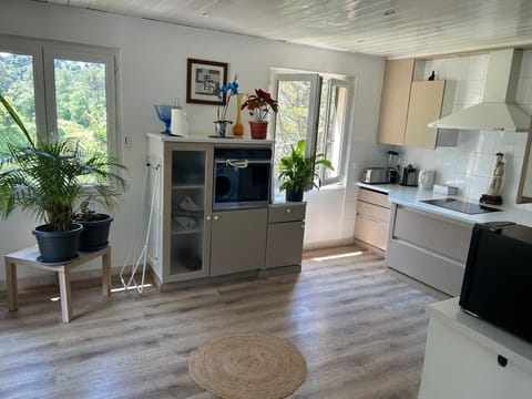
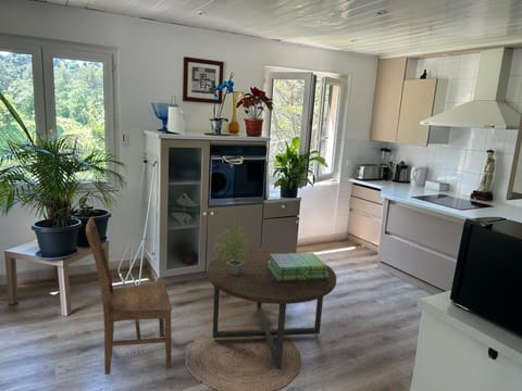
+ stack of books (297, 266)
+ potted plant (232, 249)
+ coffee table (269, 302)
+ chair (129, 291)
